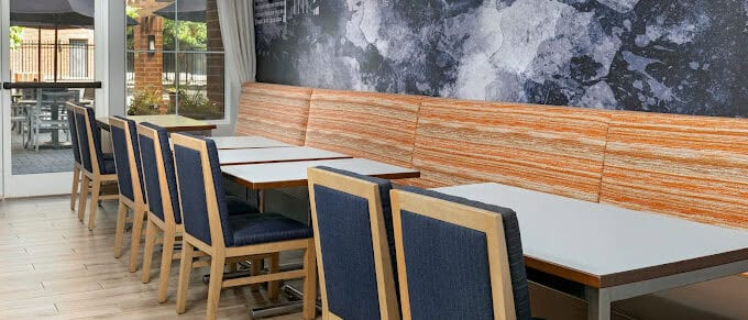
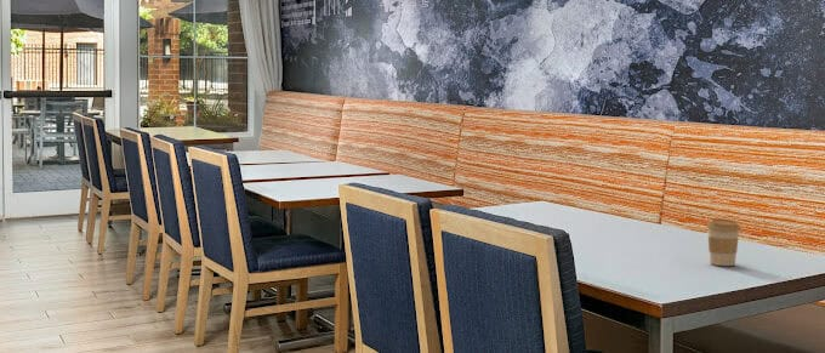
+ coffee cup (723, 241)
